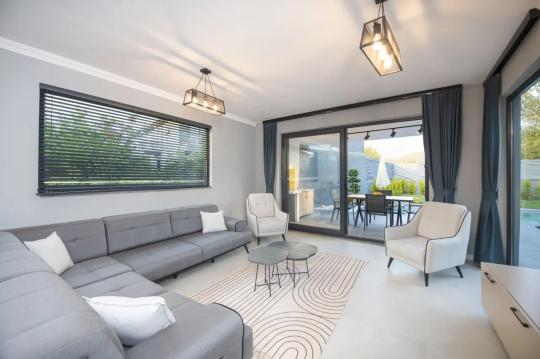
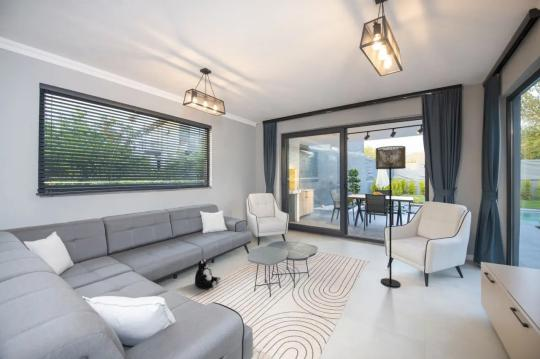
+ plush toy (206, 272)
+ floor lamp (390, 215)
